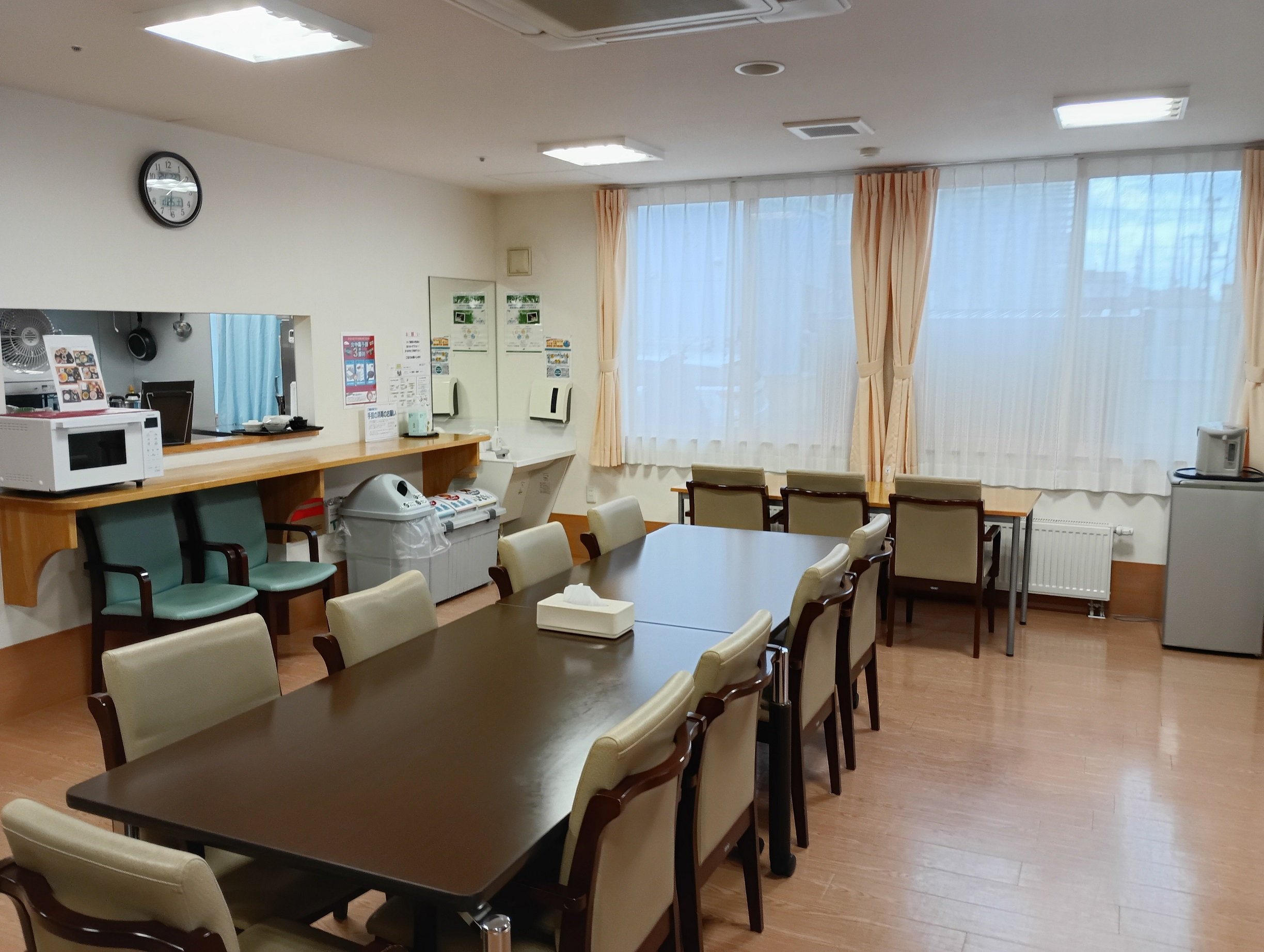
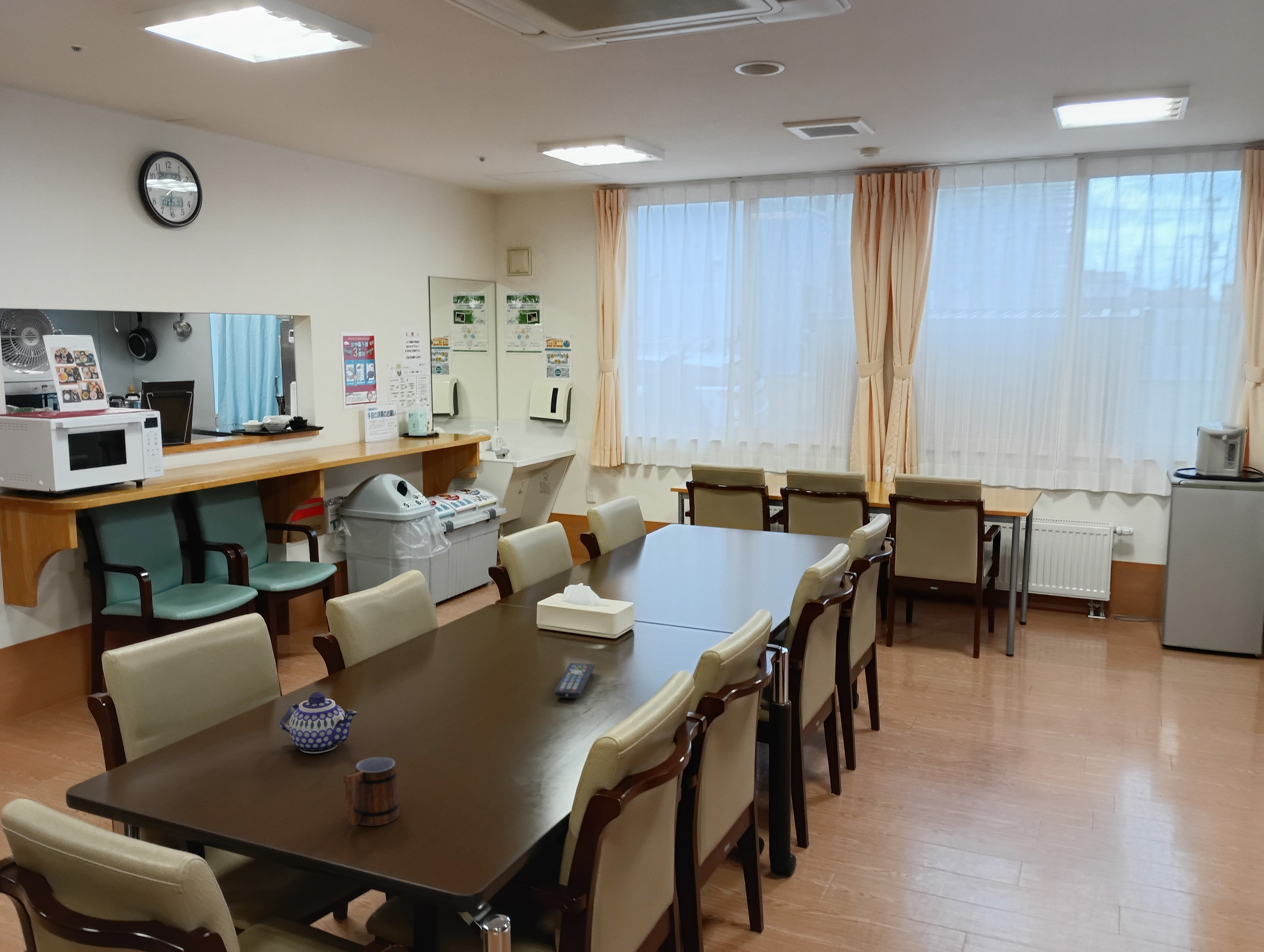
+ teapot (319, 720)
+ mug (369, 792)
+ remote control (575, 679)
